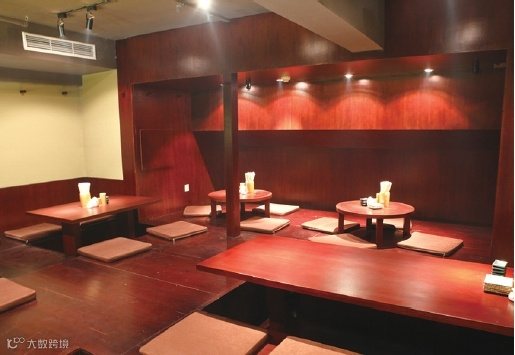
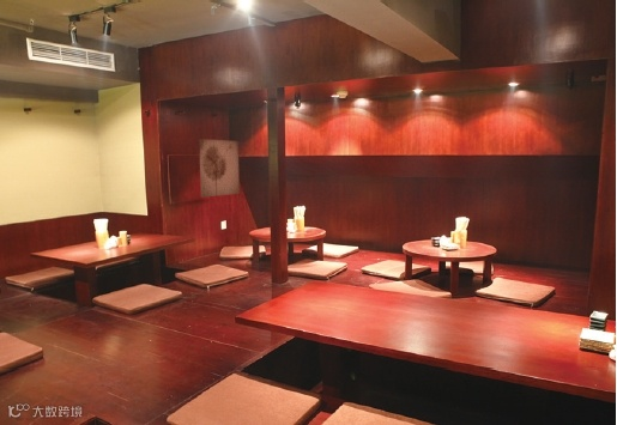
+ wall art (219, 168)
